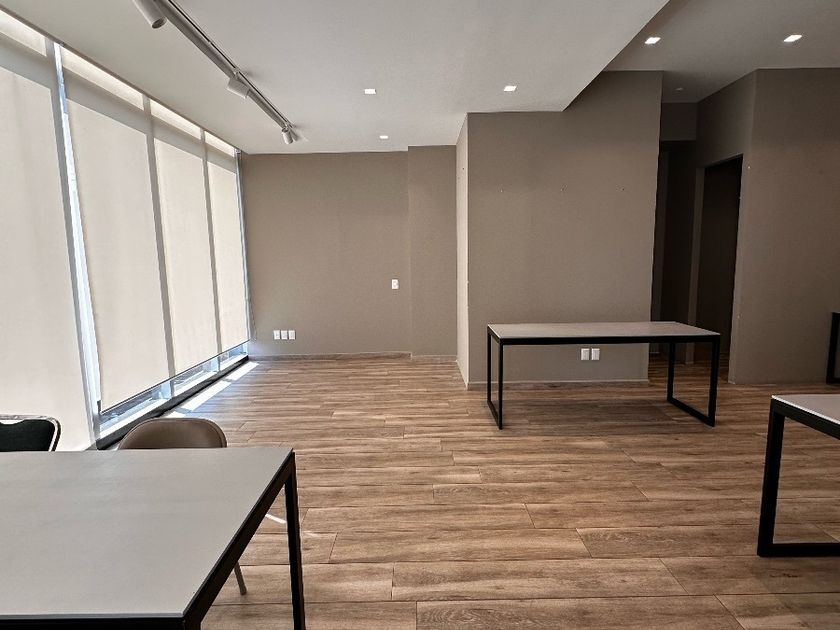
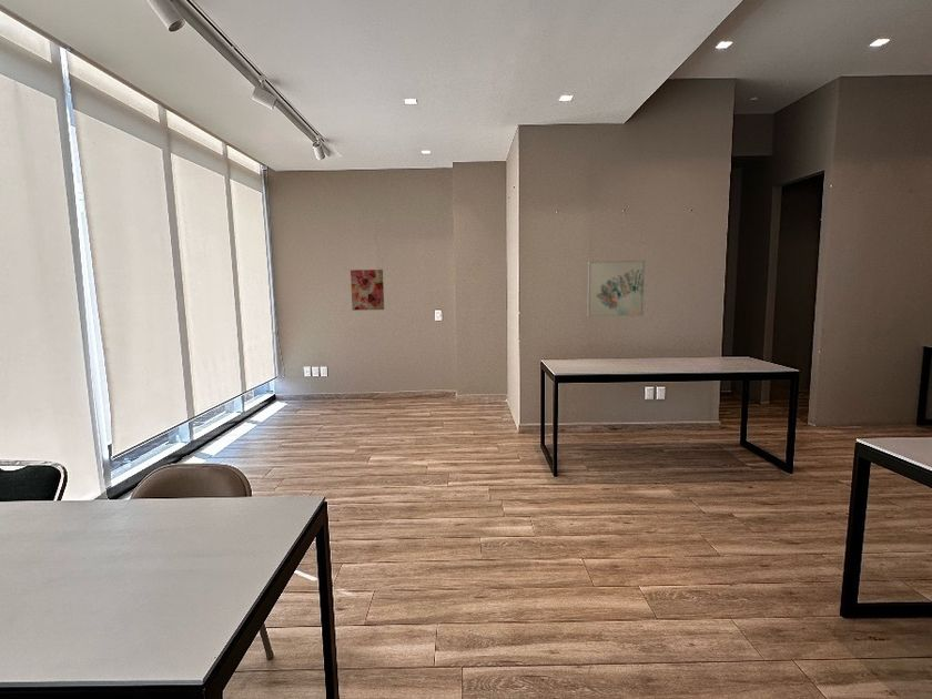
+ wall art (367, 290)
+ wall art (616, 288)
